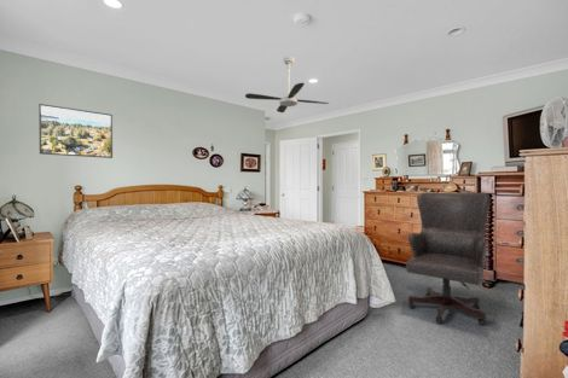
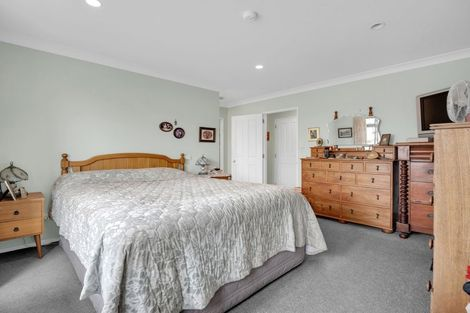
- ceiling fan (288, 81)
- chair (447, 251)
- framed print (77, 133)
